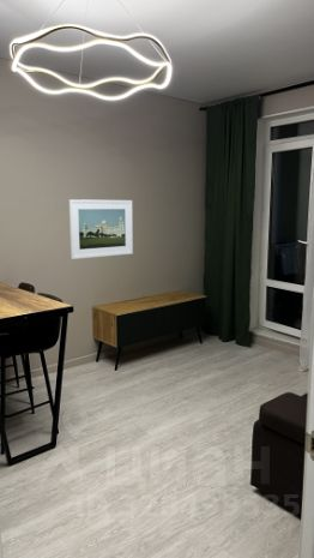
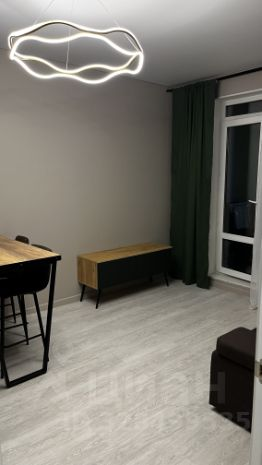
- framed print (102, 228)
